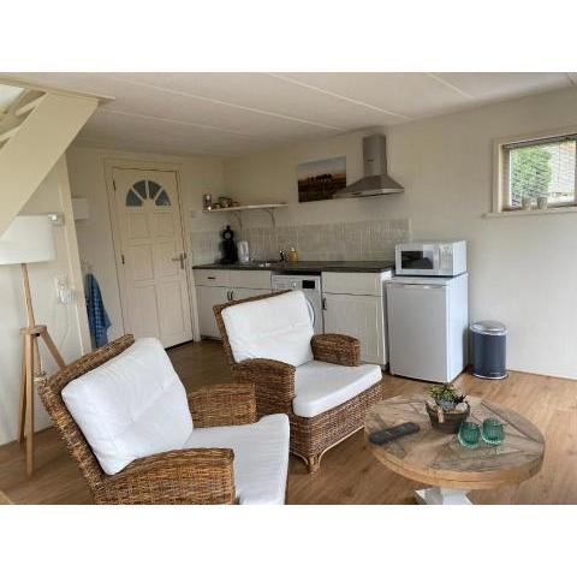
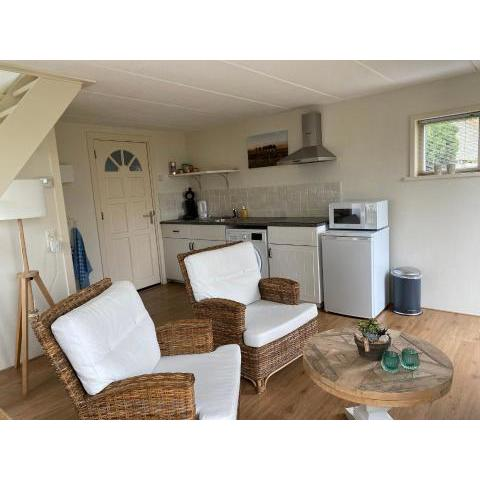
- remote control (394, 432)
